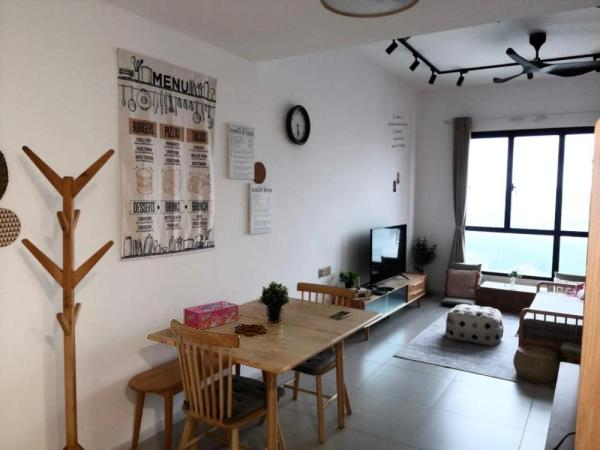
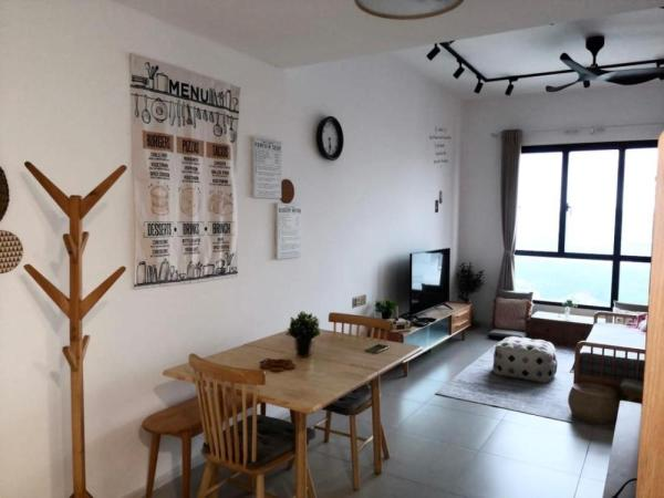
- tissue box (211, 314)
